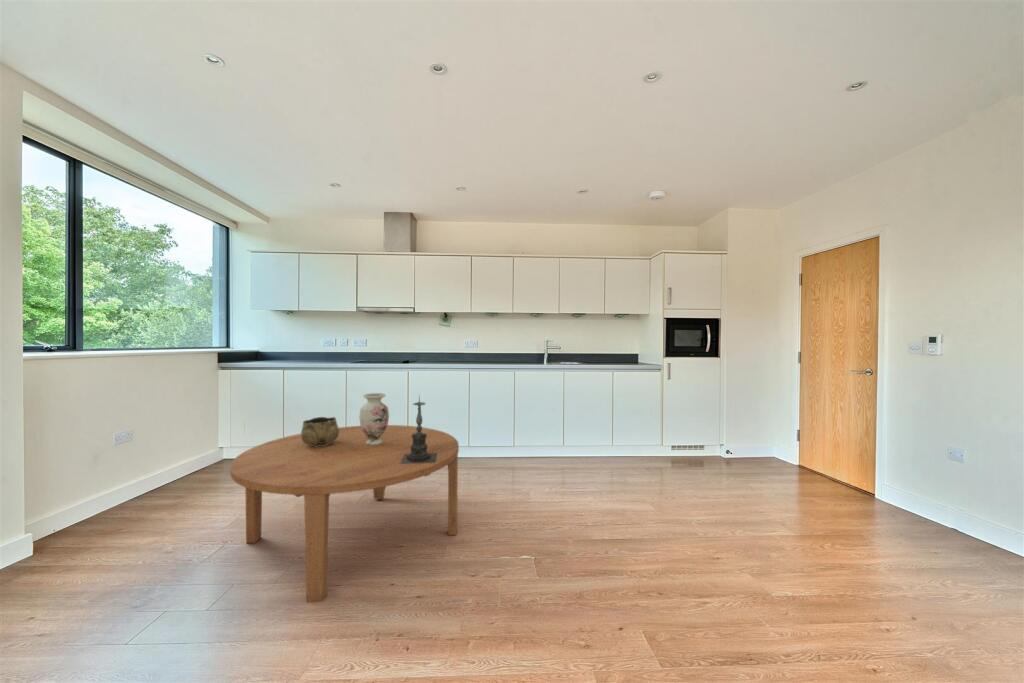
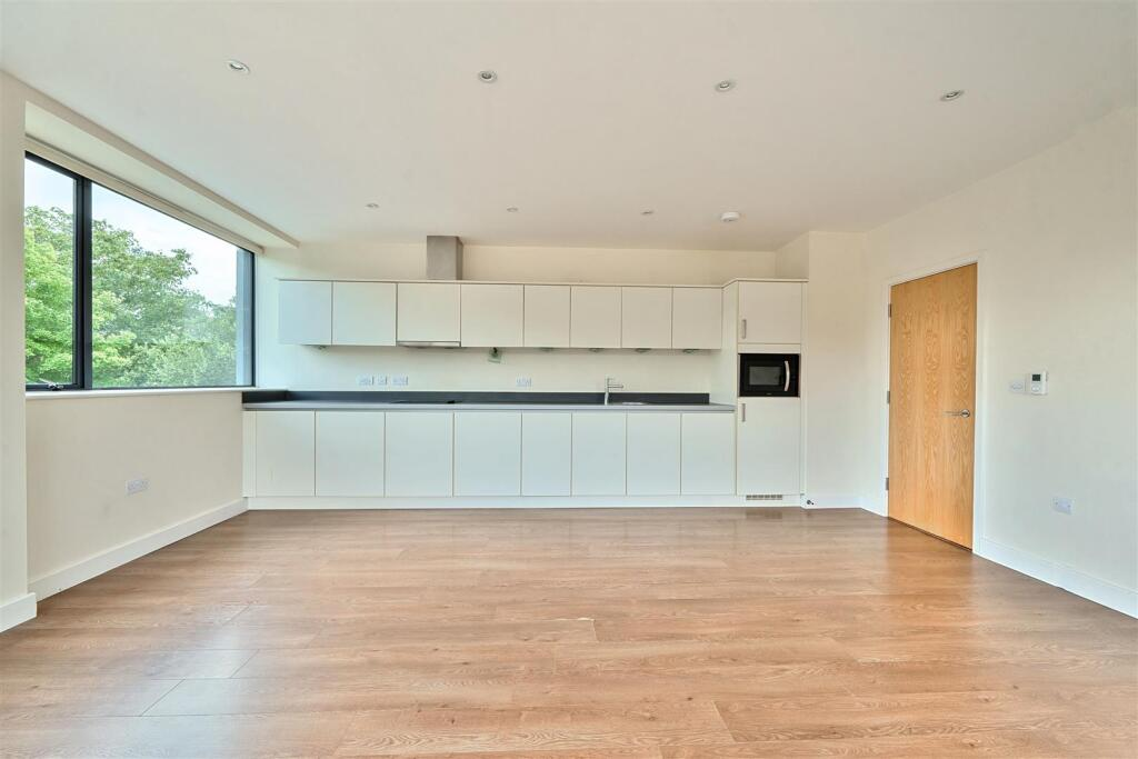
- candle holder (419, 425)
- vase (374, 418)
- decorative bowl (320, 431)
- dining table (355, 490)
